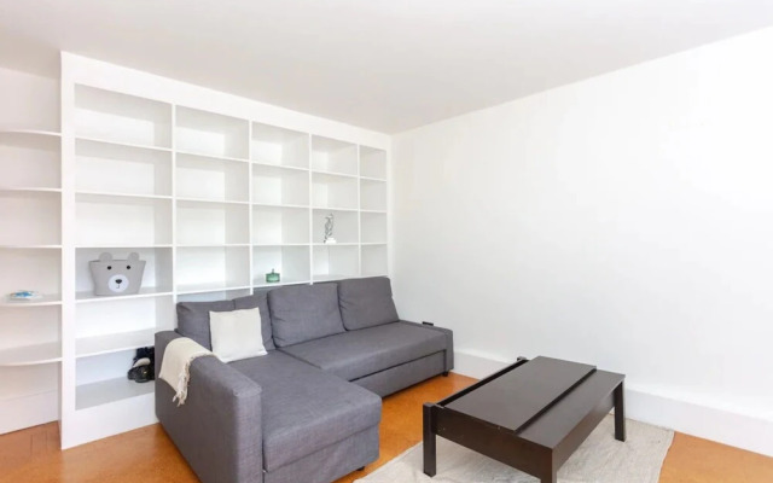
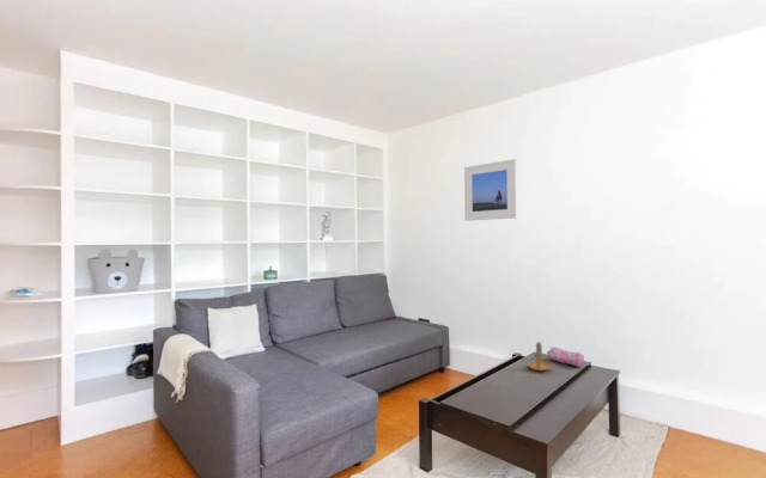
+ pencil case (565, 356)
+ candle (541, 355)
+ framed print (488, 191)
